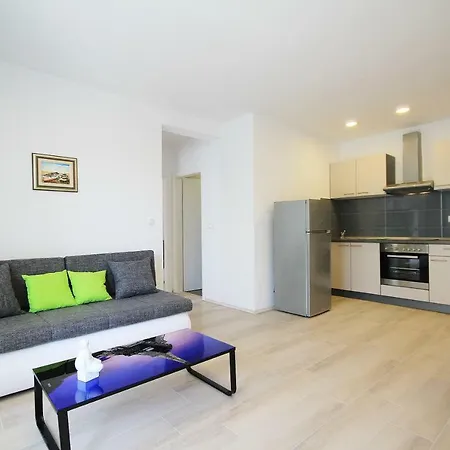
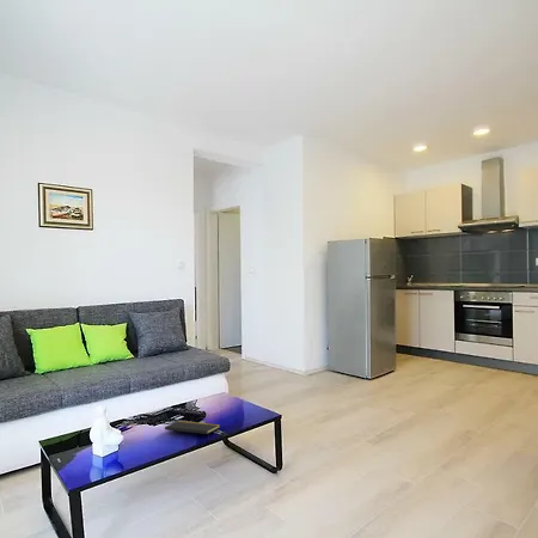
+ notepad (192, 427)
